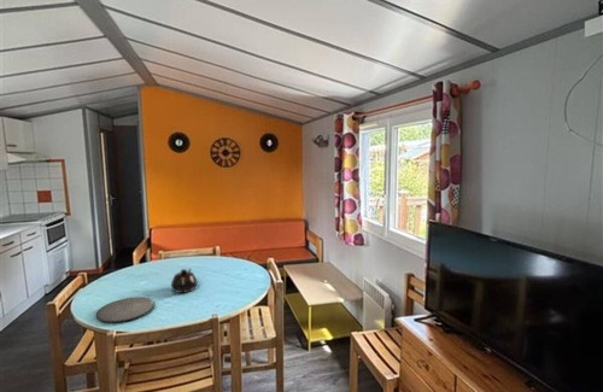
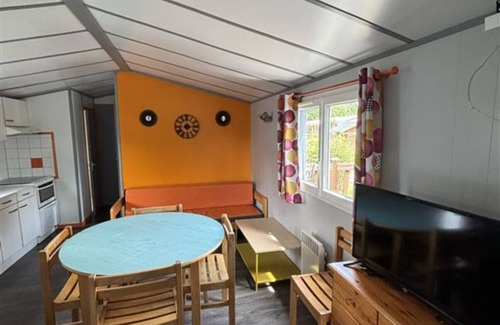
- plate (125, 309)
- teapot (185, 279)
